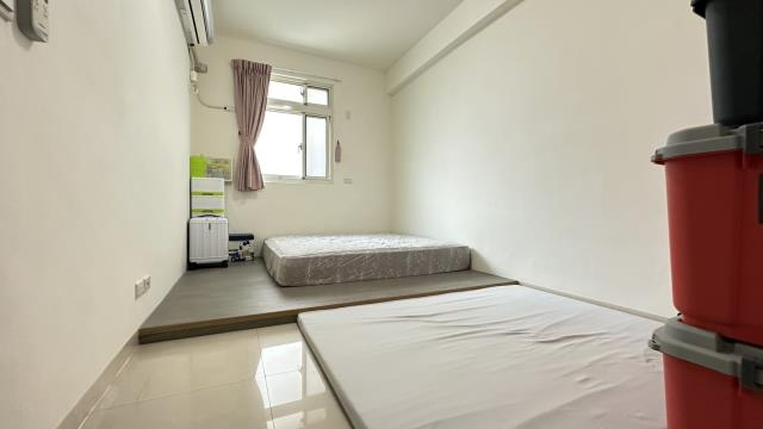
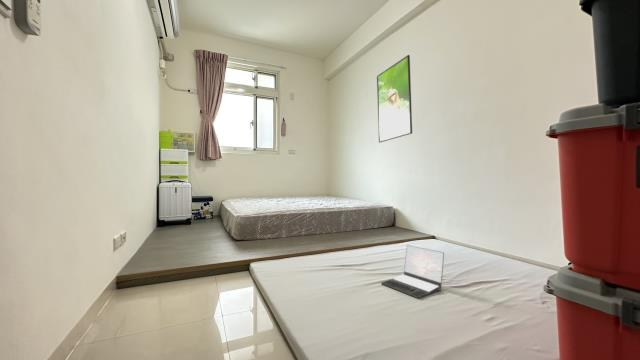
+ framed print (392, 102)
+ laptop (411, 268)
